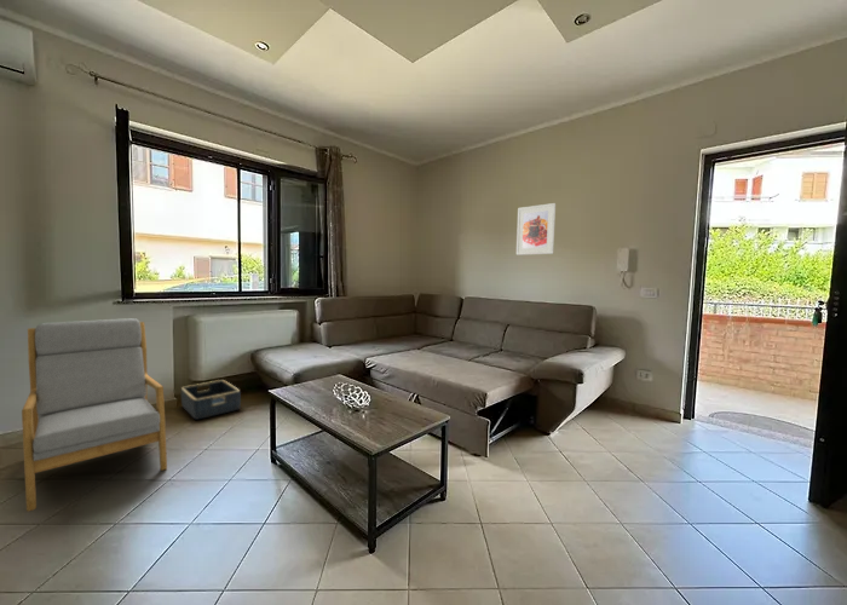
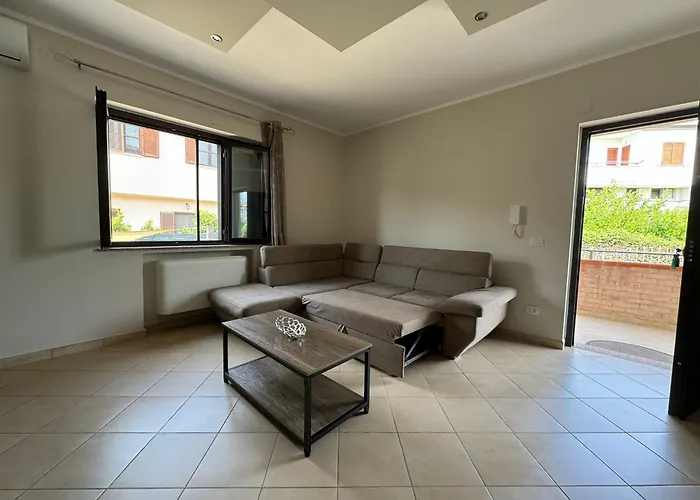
- basket (211, 398)
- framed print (535, 230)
- armchair (97, 394)
